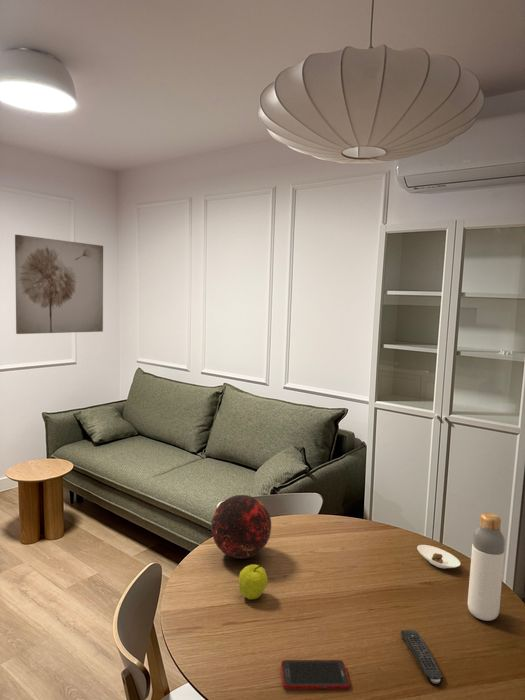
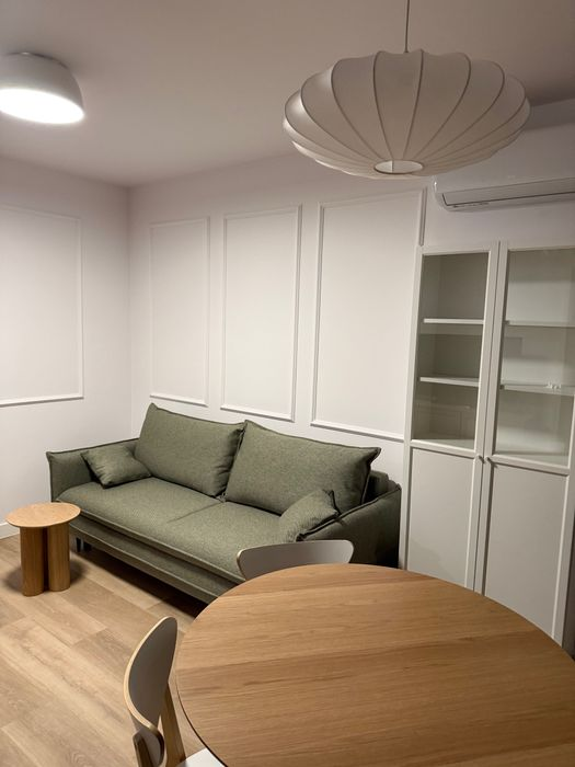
- wall art (62, 287)
- saucer (437, 558)
- fruit (253, 579)
- remote control (421, 654)
- bottle (486, 565)
- cell phone (314, 674)
- decorative orb (241, 526)
